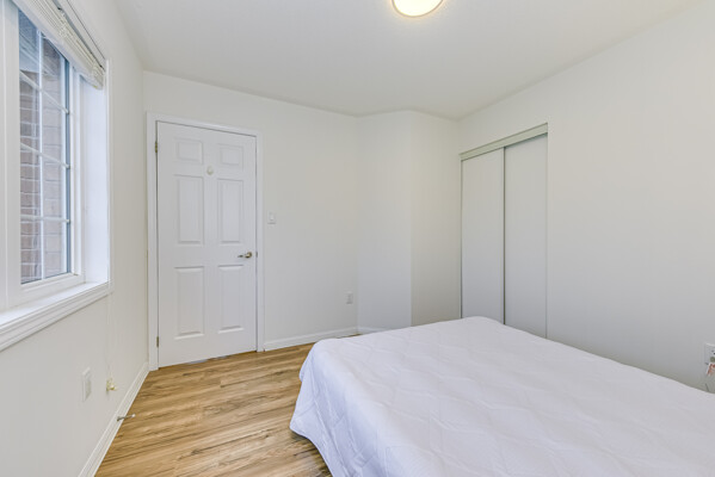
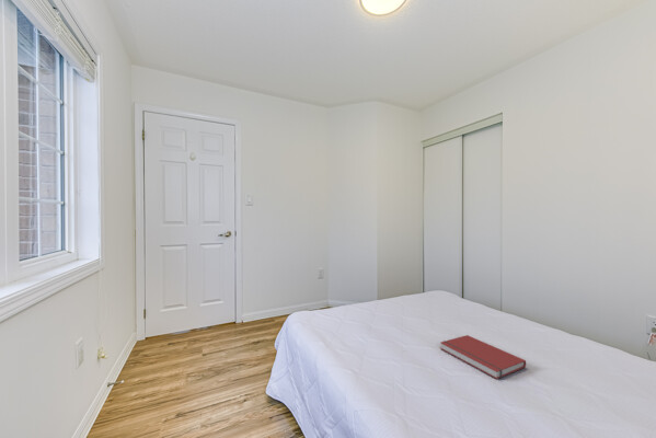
+ book (480, 354)
